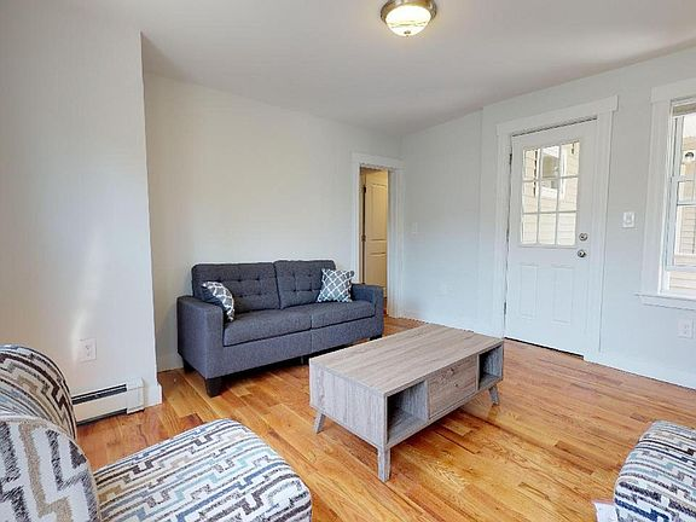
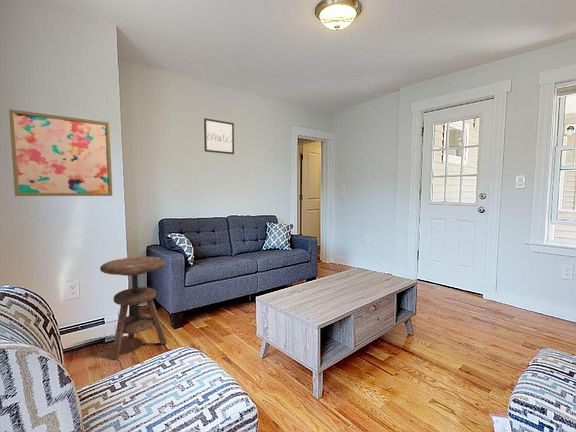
+ wall art (219, 136)
+ wall art (65, 156)
+ side table (135, 304)
